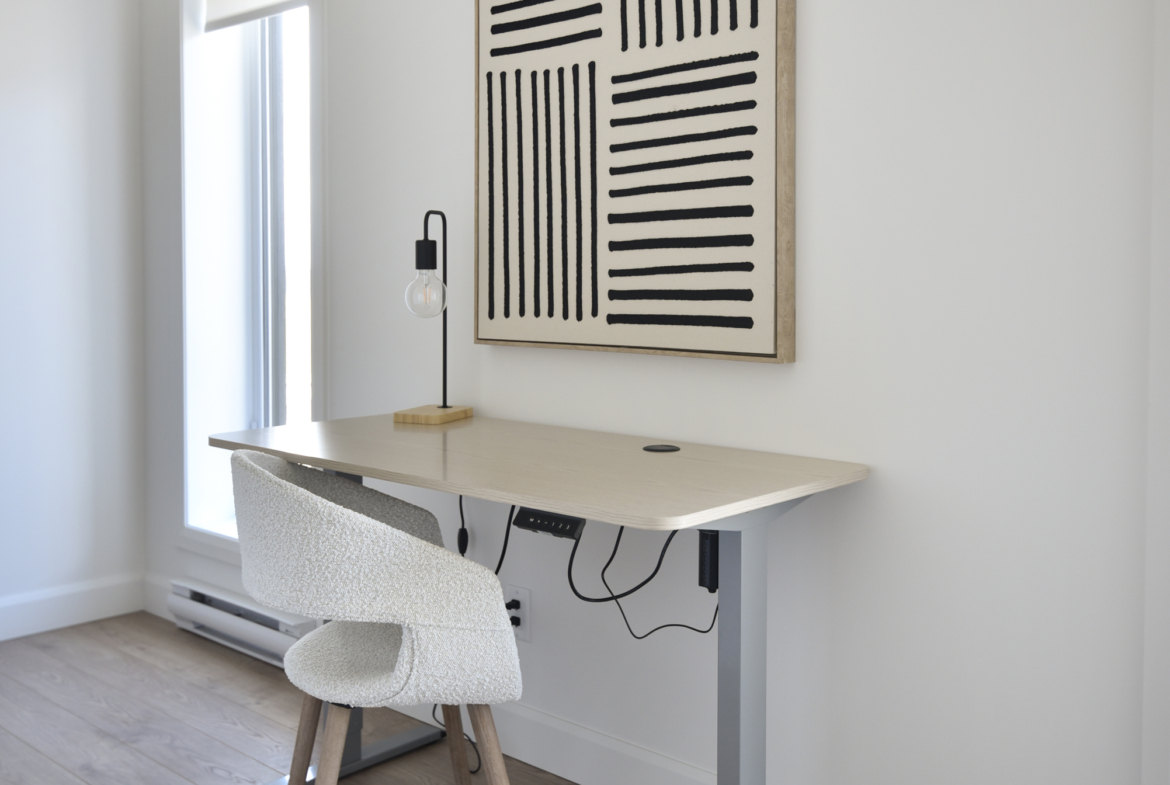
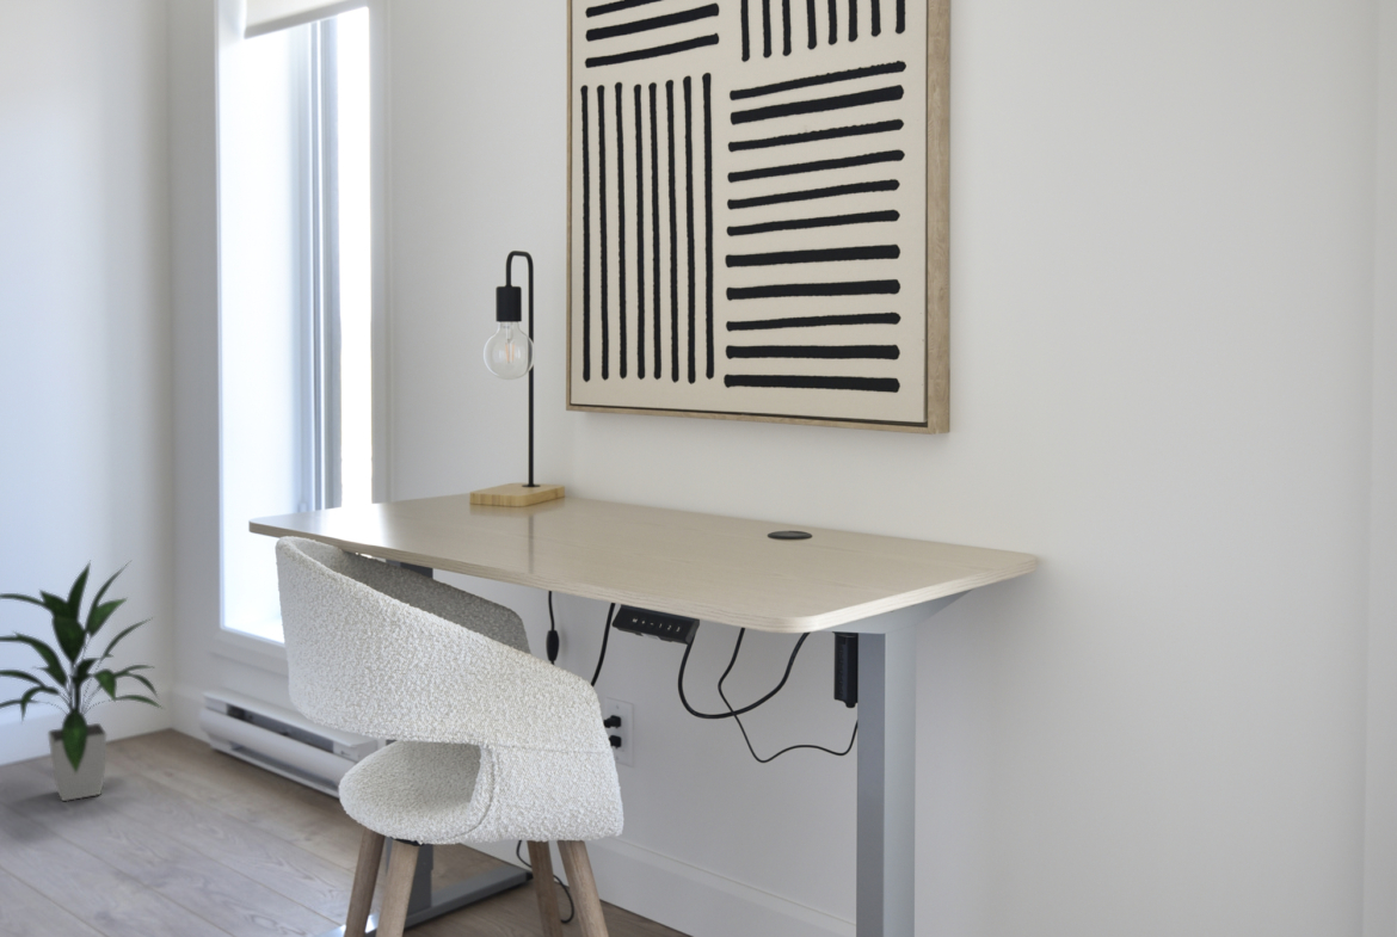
+ indoor plant (70, 680)
